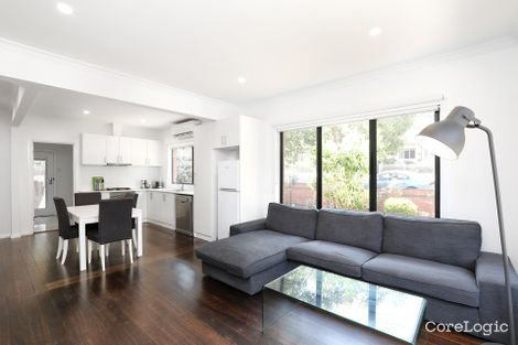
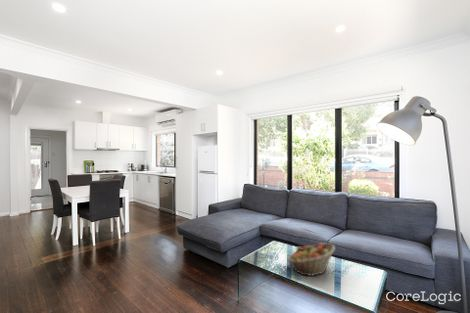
+ fruit basket (311, 256)
